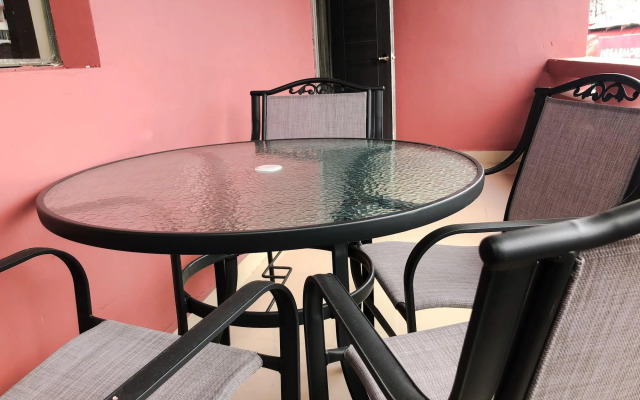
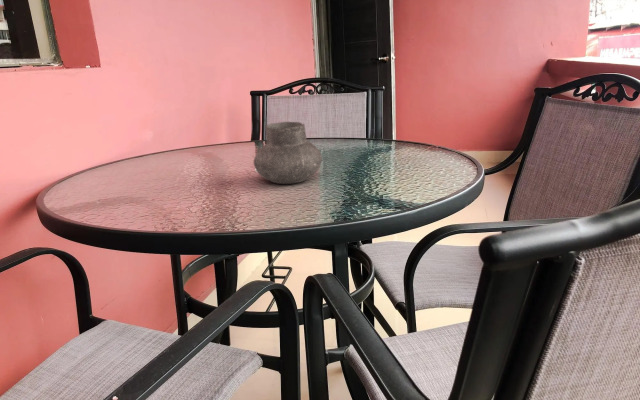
+ vase (287, 152)
